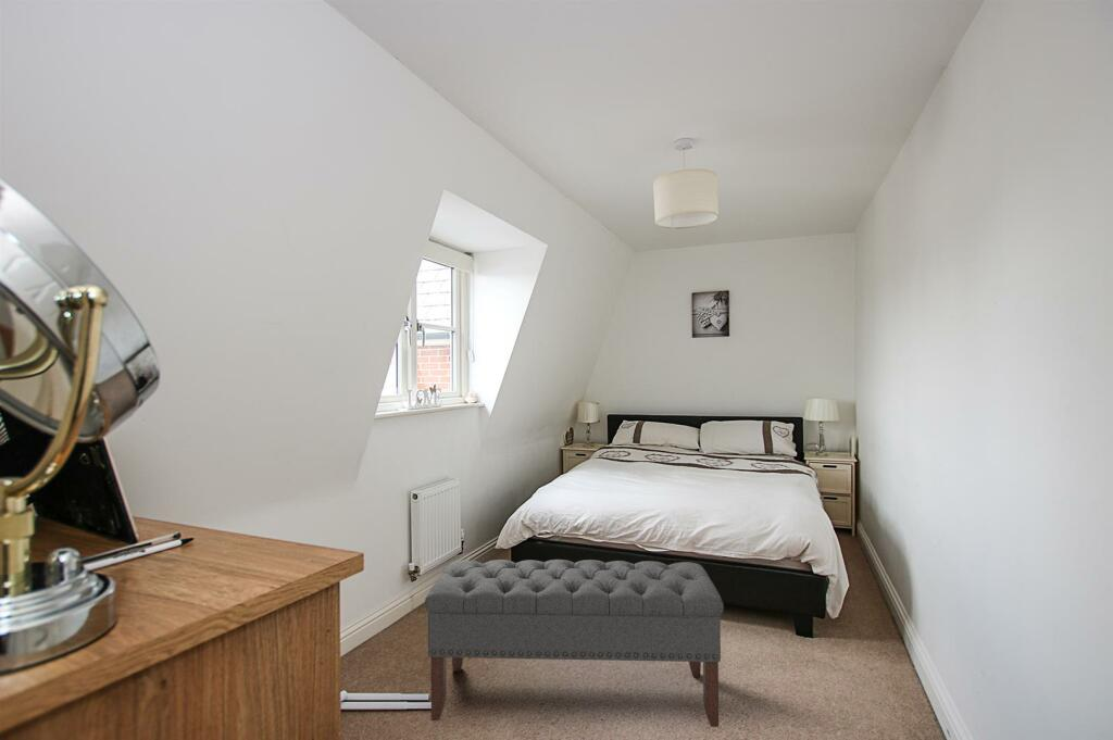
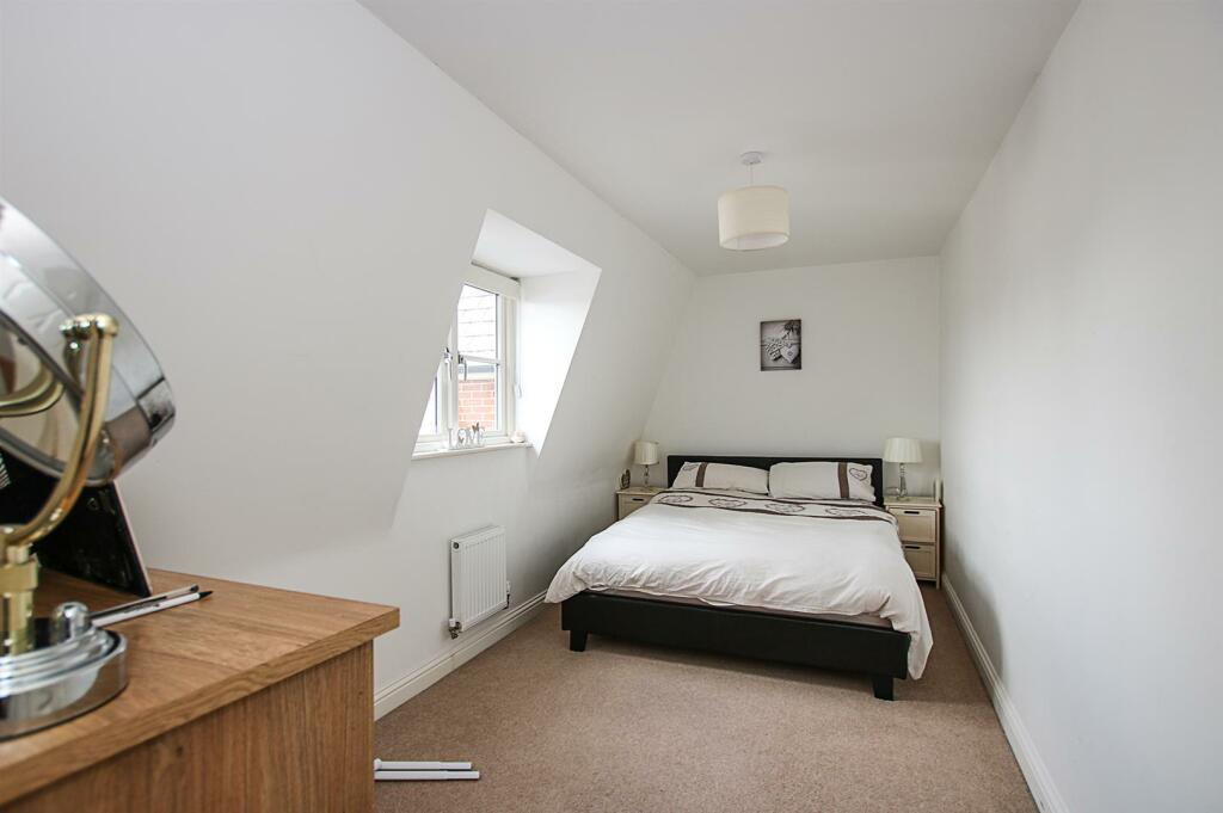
- bench (574, 634)
